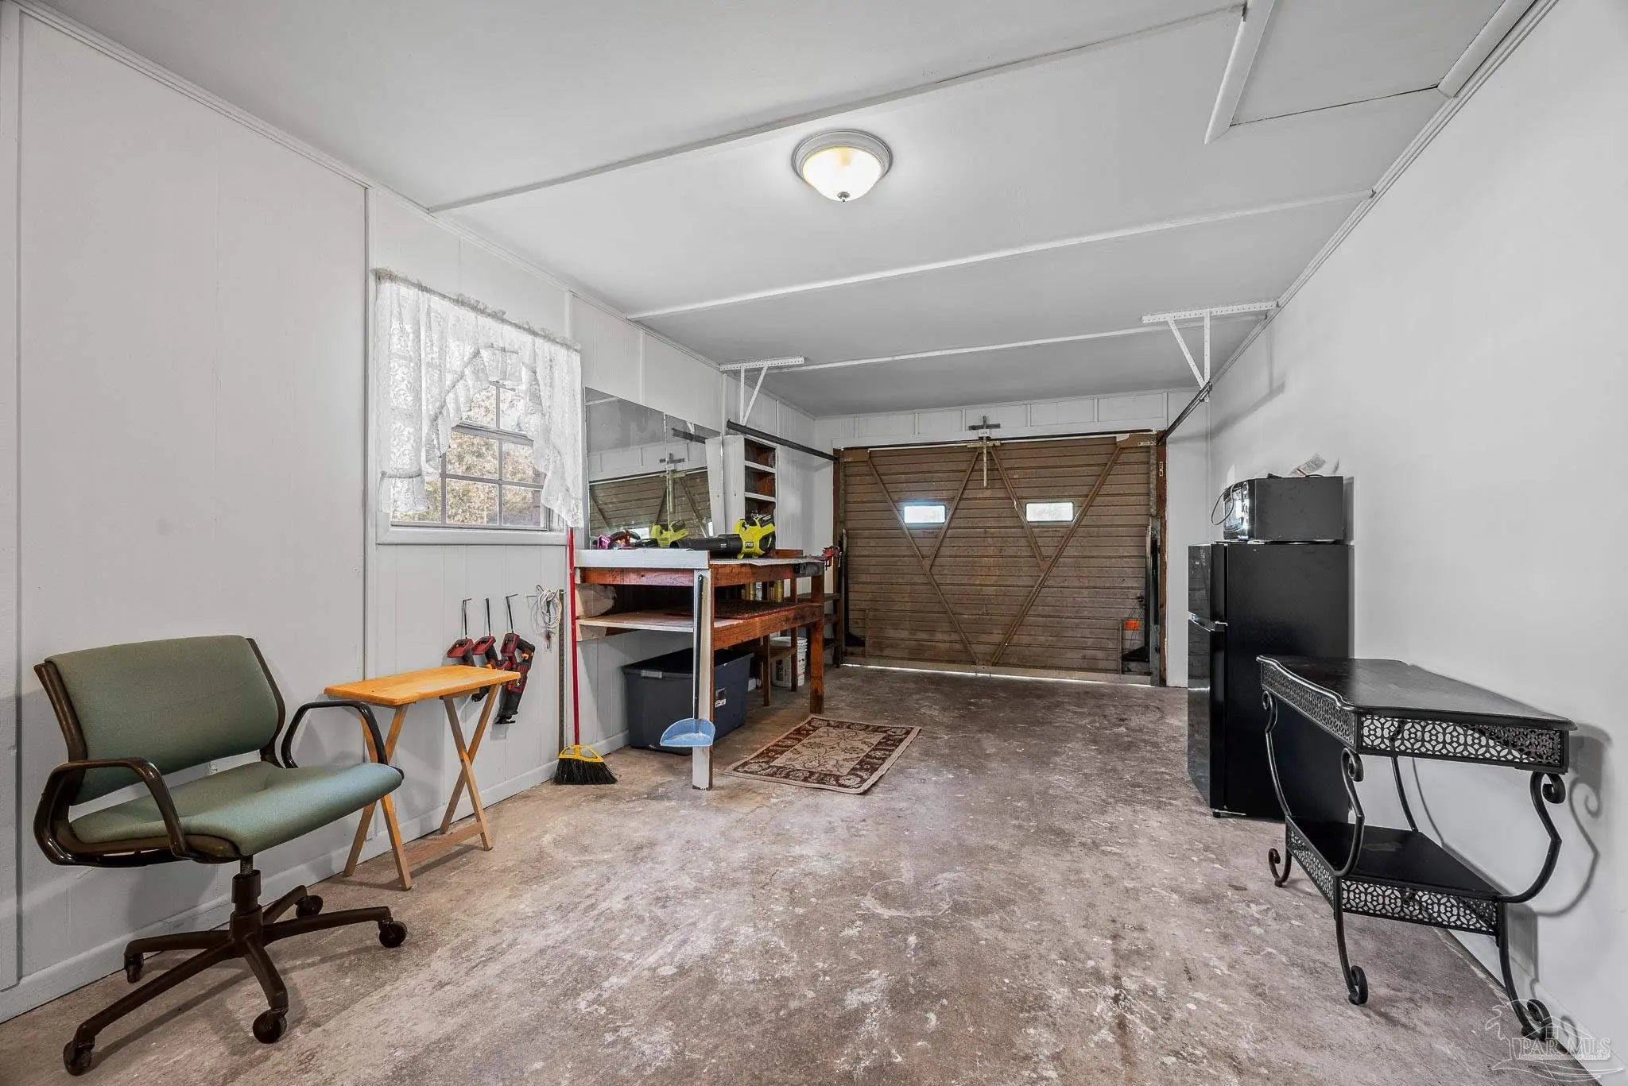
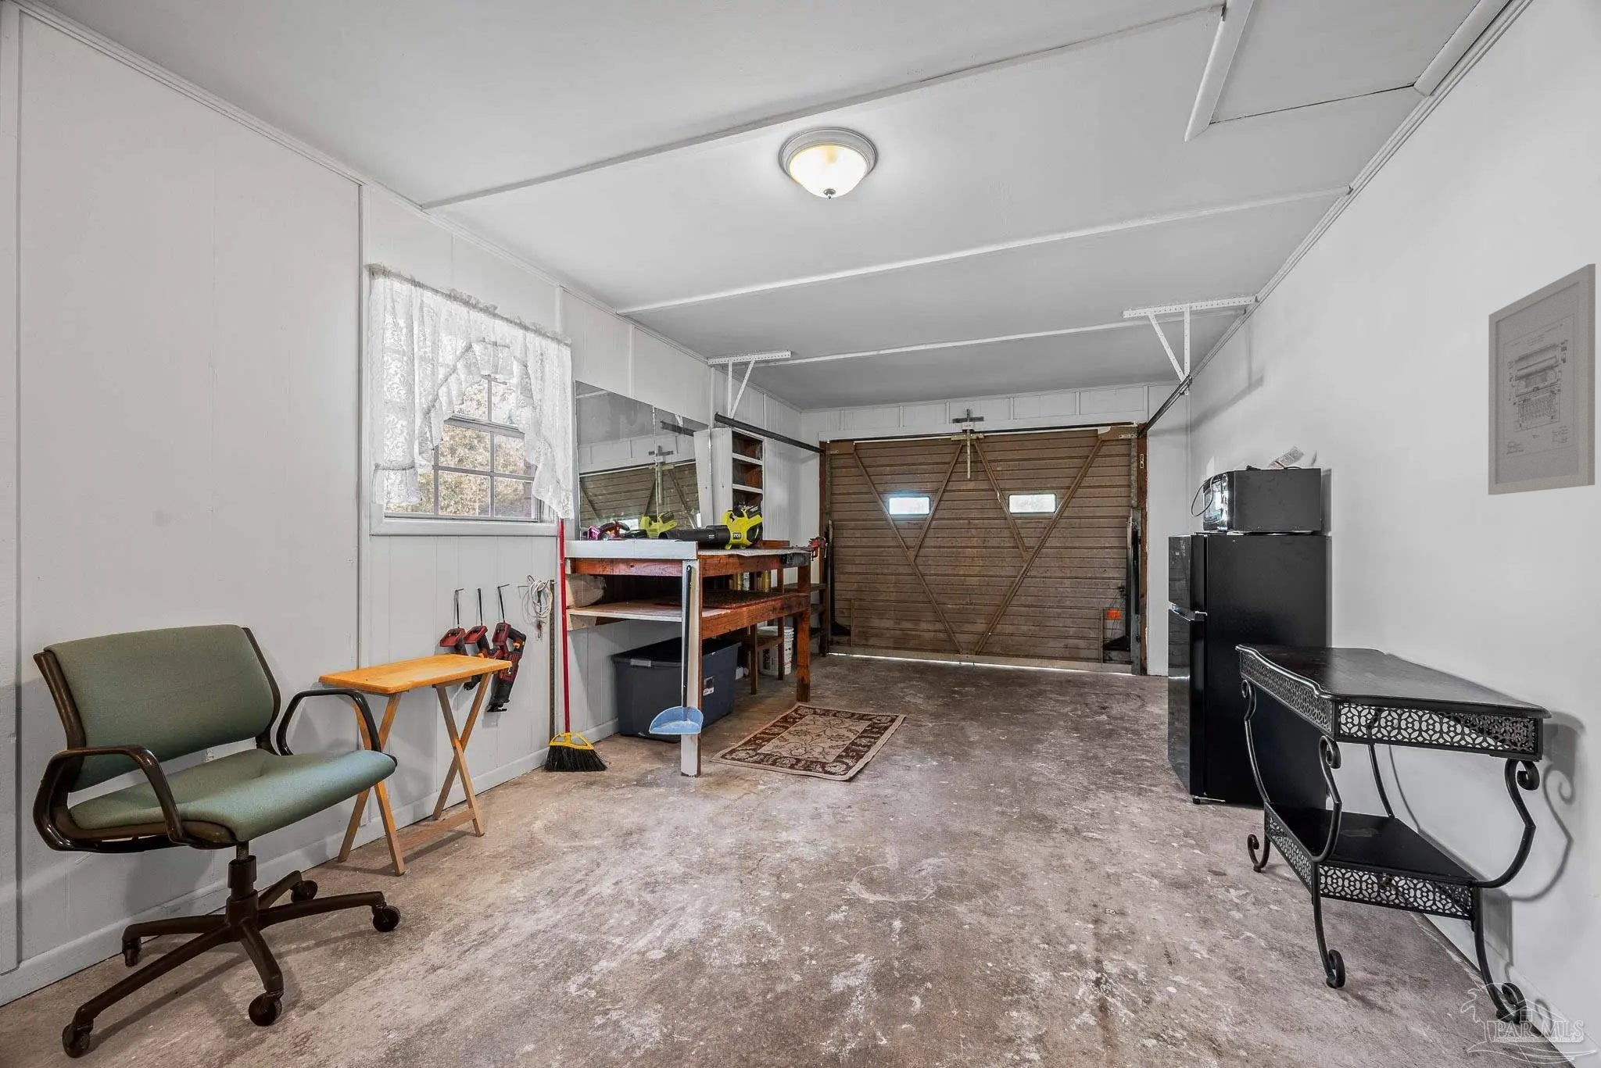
+ wall art (1537, 391)
